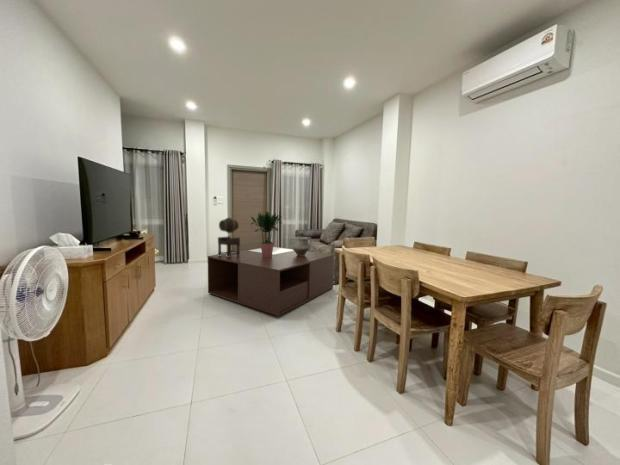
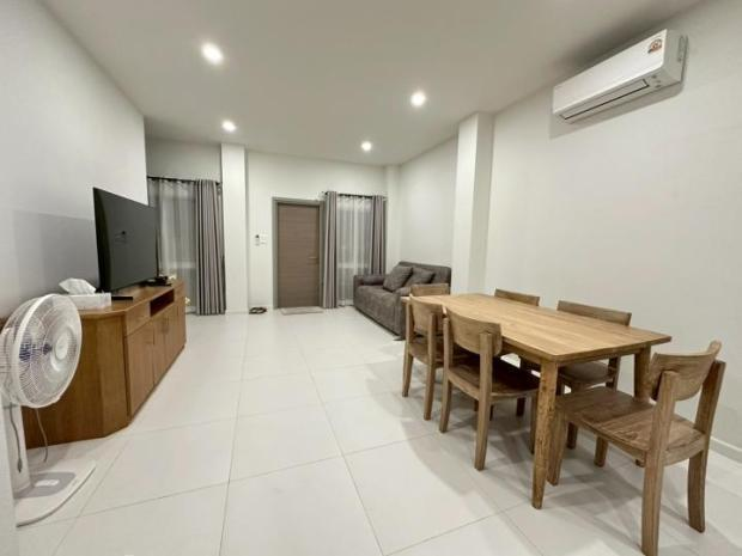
- potted plant (265, 233)
- wooden barrel (228, 237)
- coffee table (273, 273)
- ceramic pot (300, 246)
